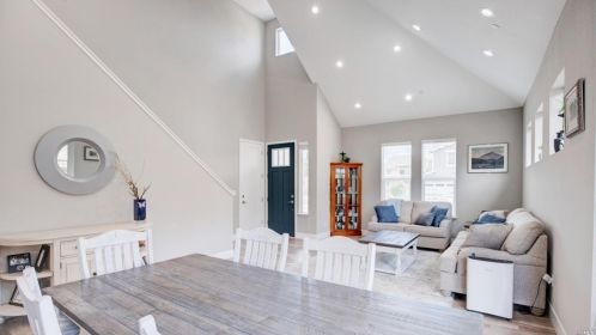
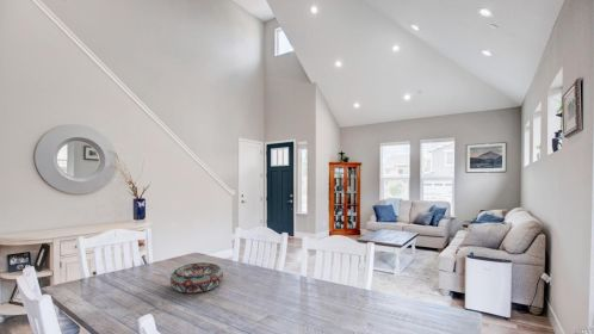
+ decorative bowl (197, 277)
